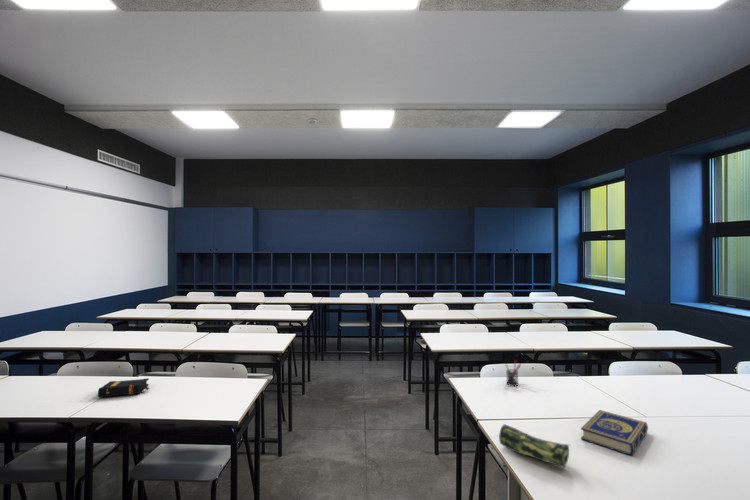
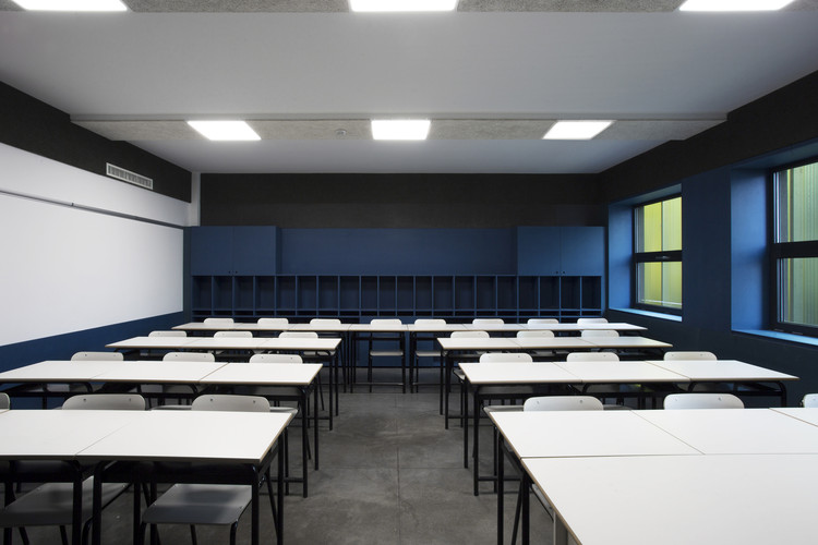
- book (127, 386)
- pencil case (534, 445)
- book (615, 430)
- pen holder (511, 372)
